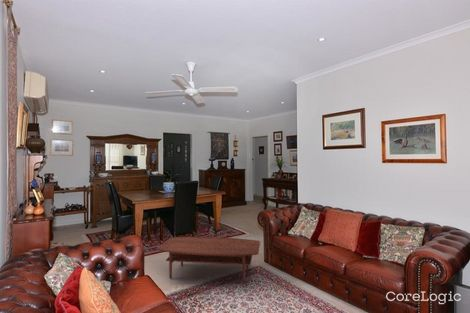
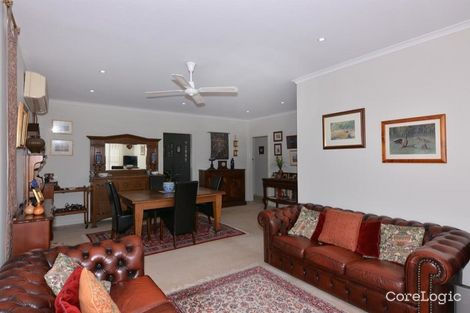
- coffee table (210, 258)
